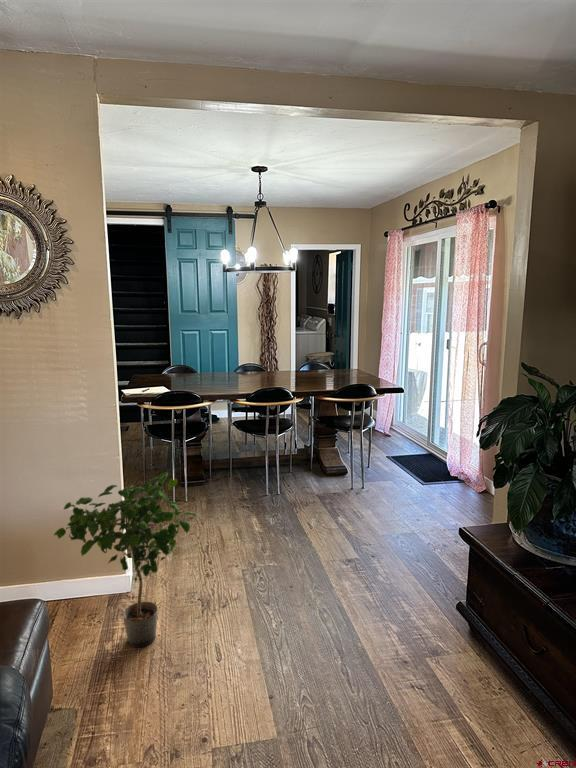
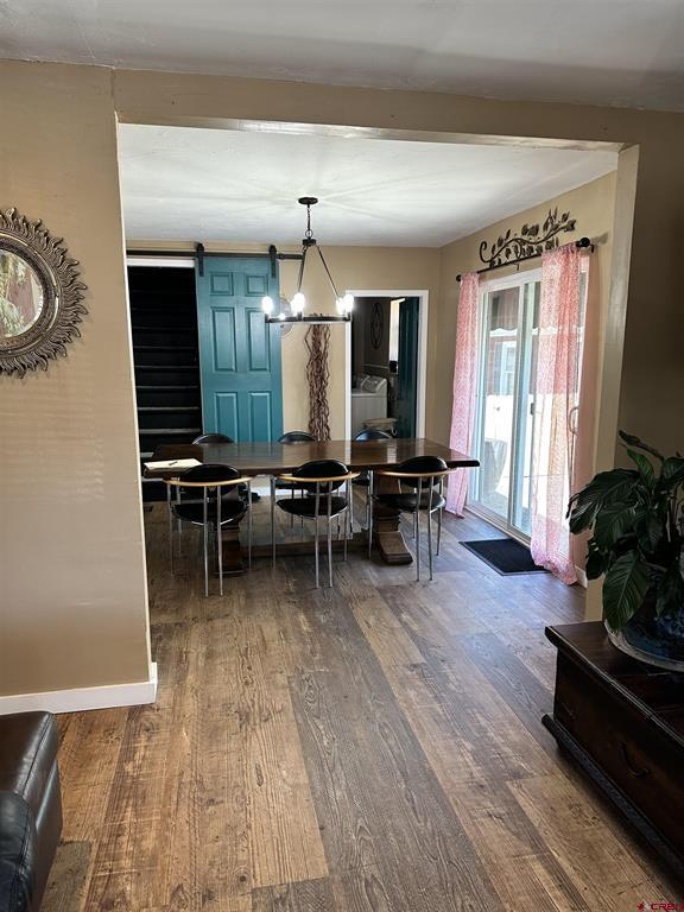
- potted plant (134, 564)
